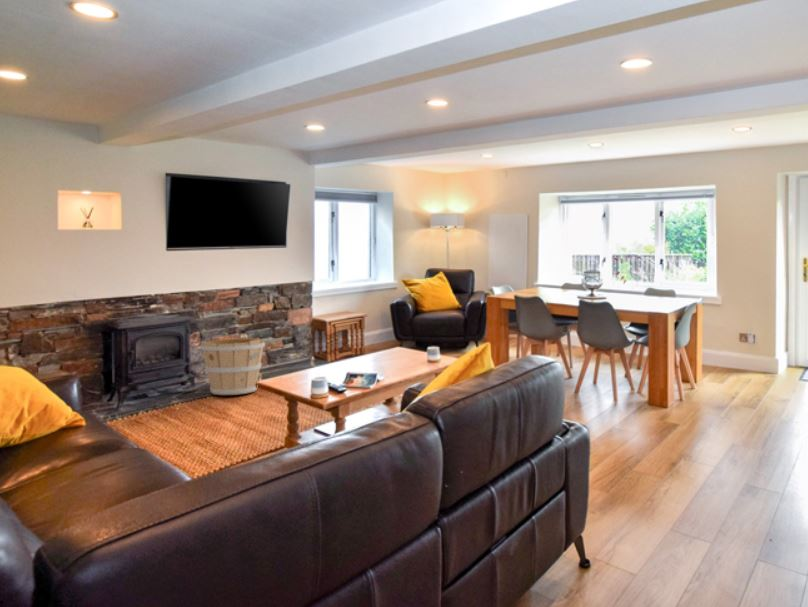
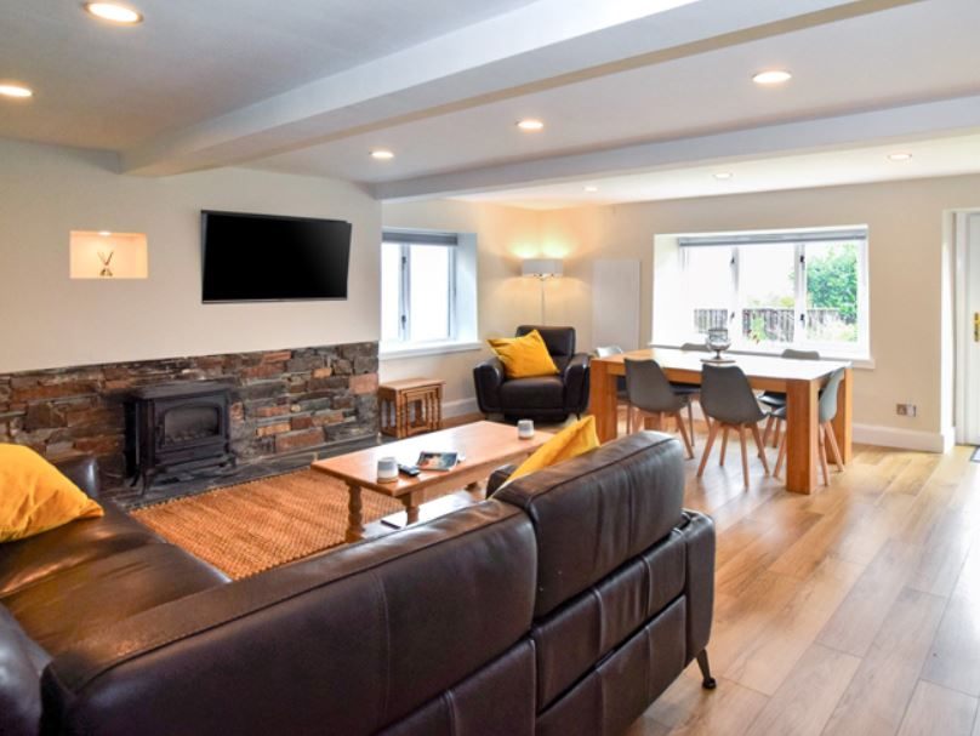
- wooden bucket (233, 365)
